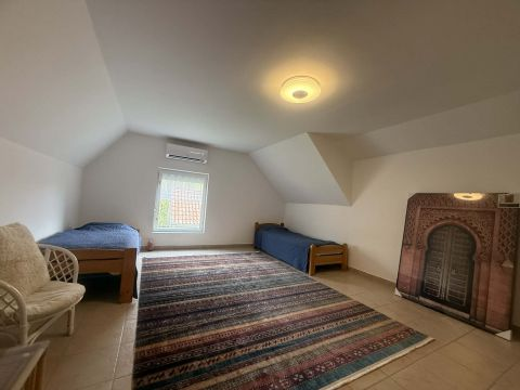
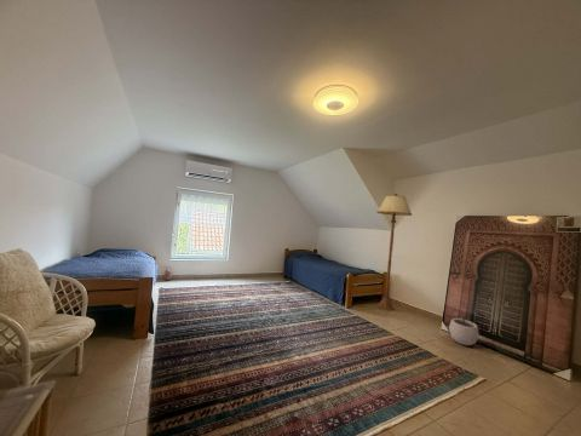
+ floor lamp (390, 249)
+ plant pot (464, 328)
